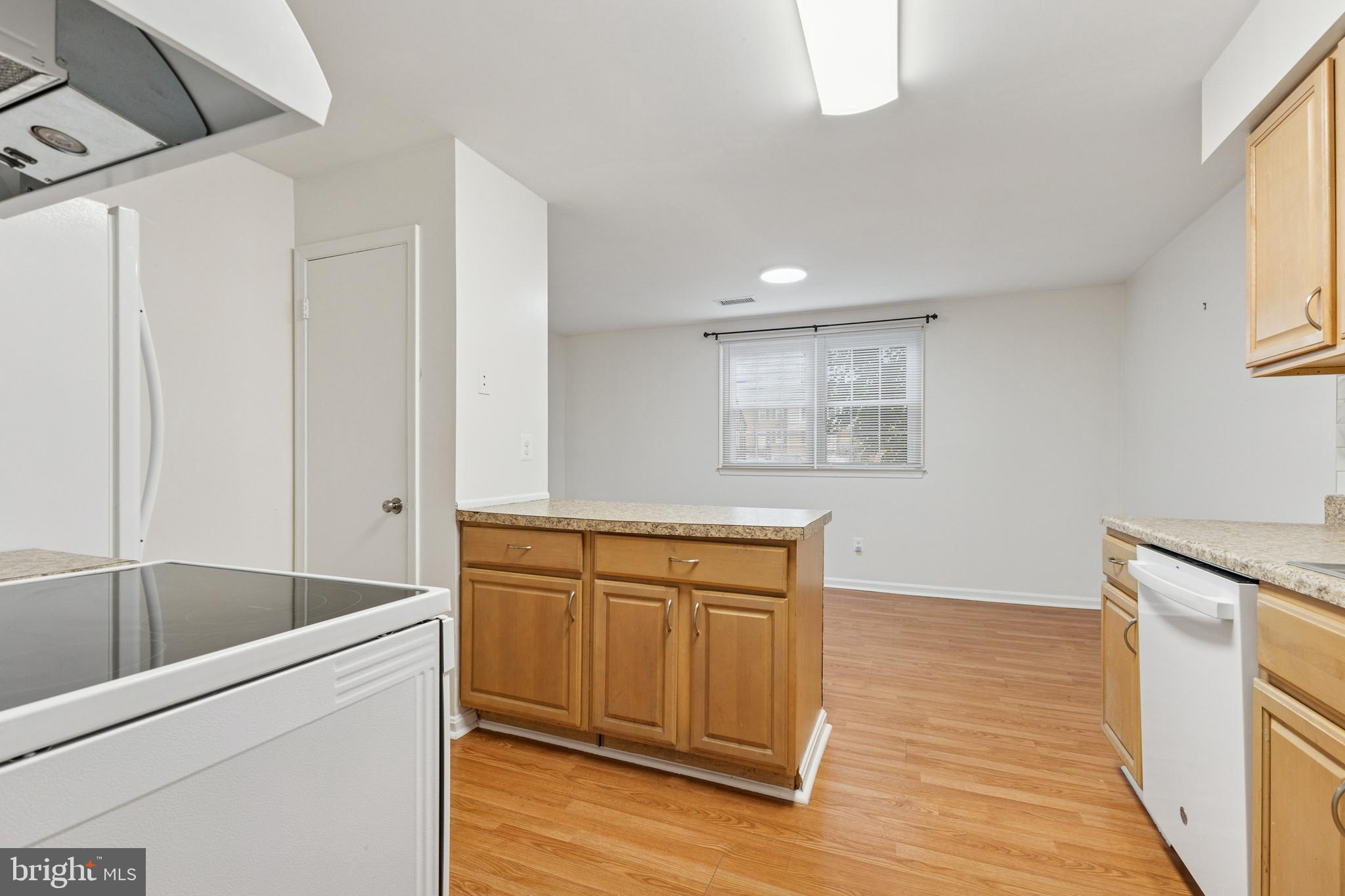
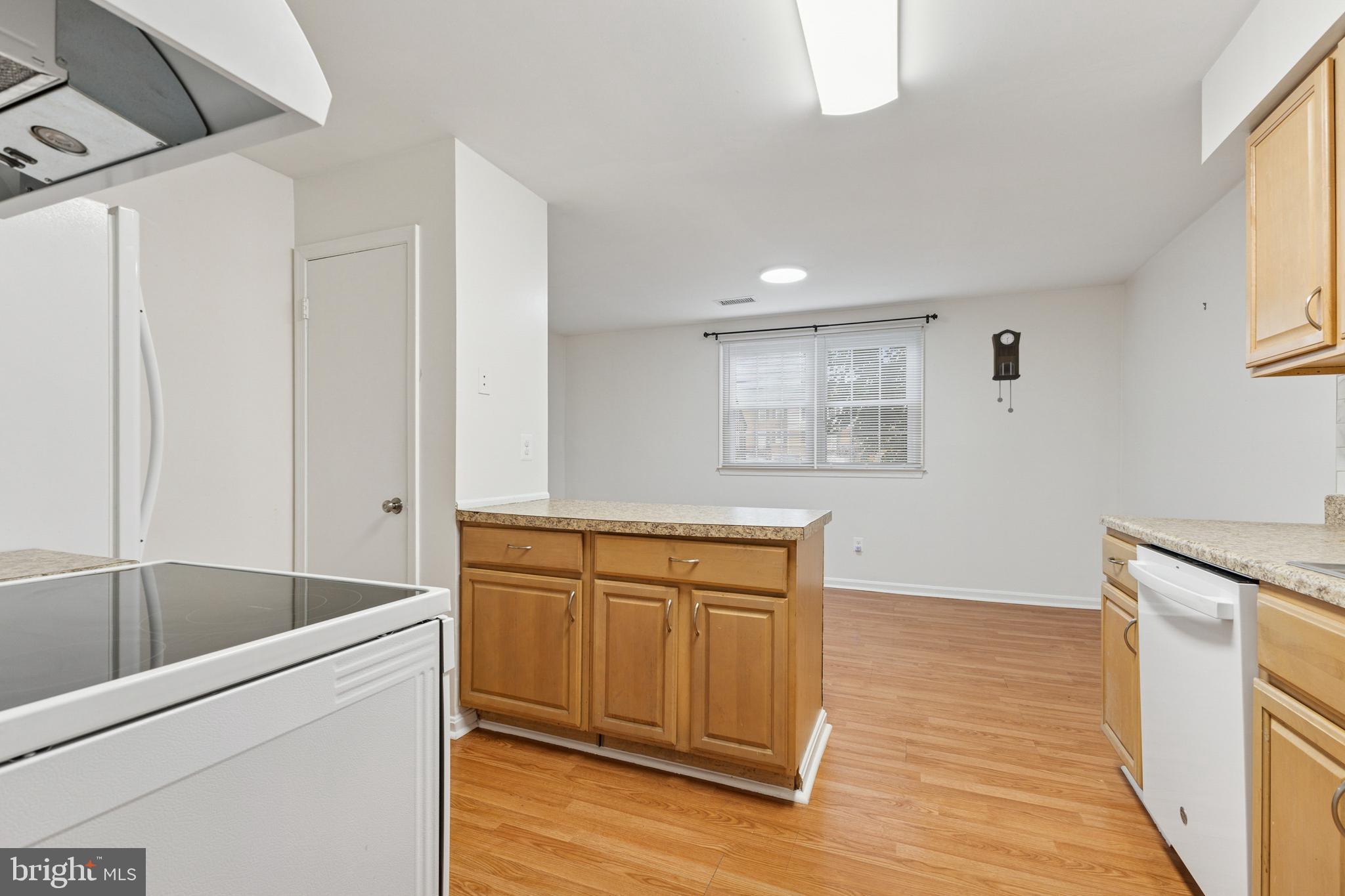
+ pendulum clock (1005, 372)
